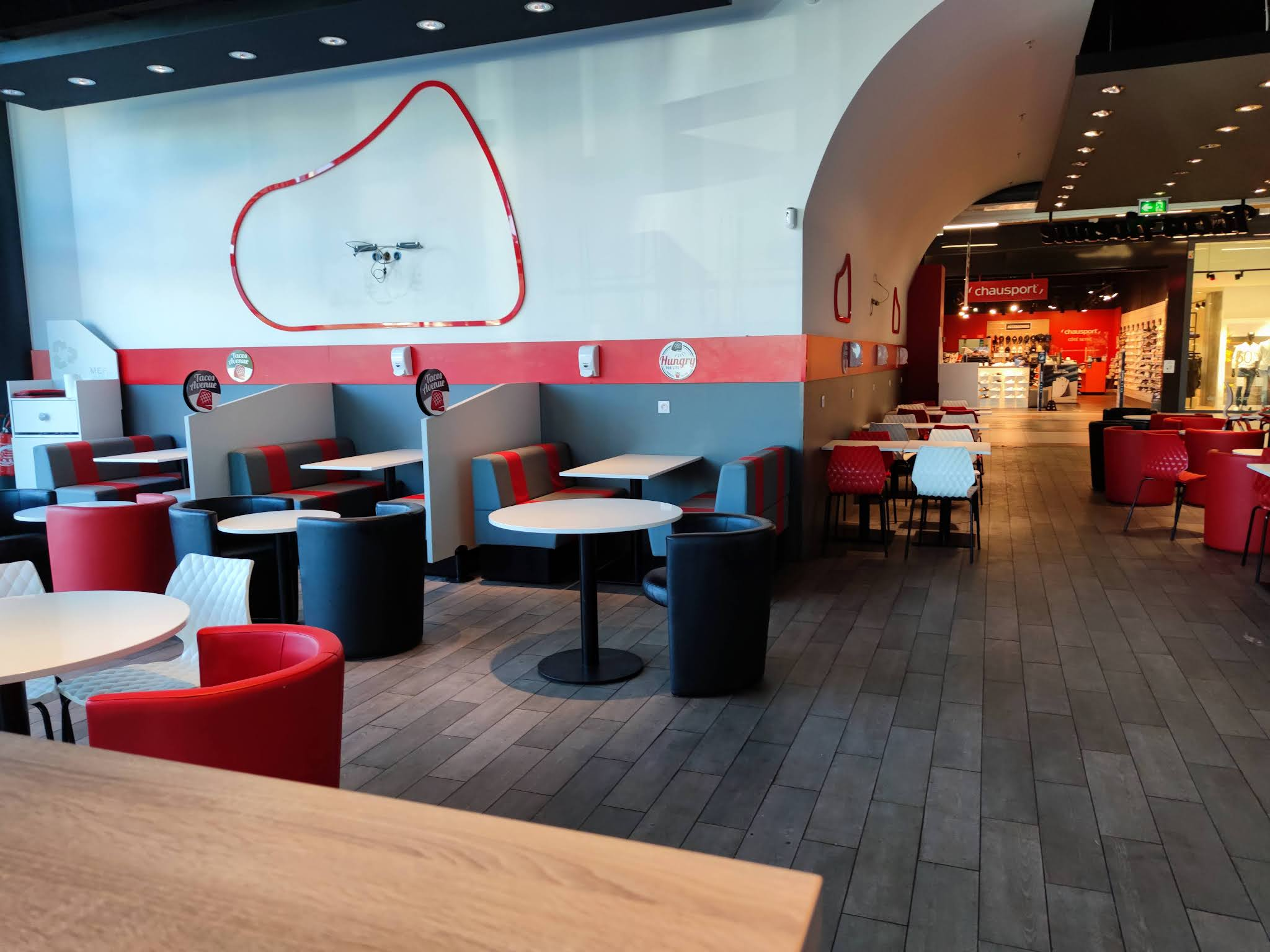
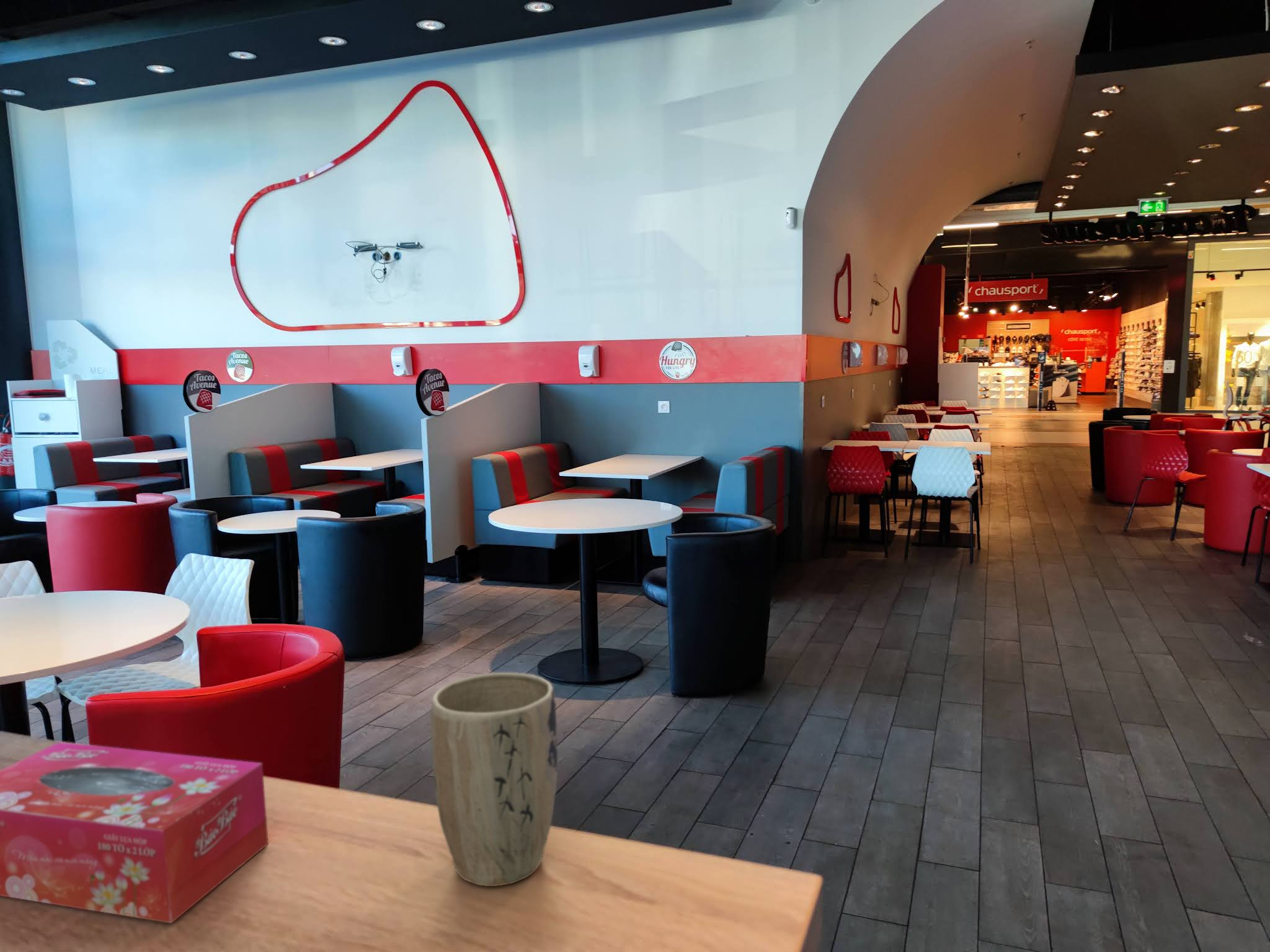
+ plant pot (497, 778)
+ tissue box (110, 823)
